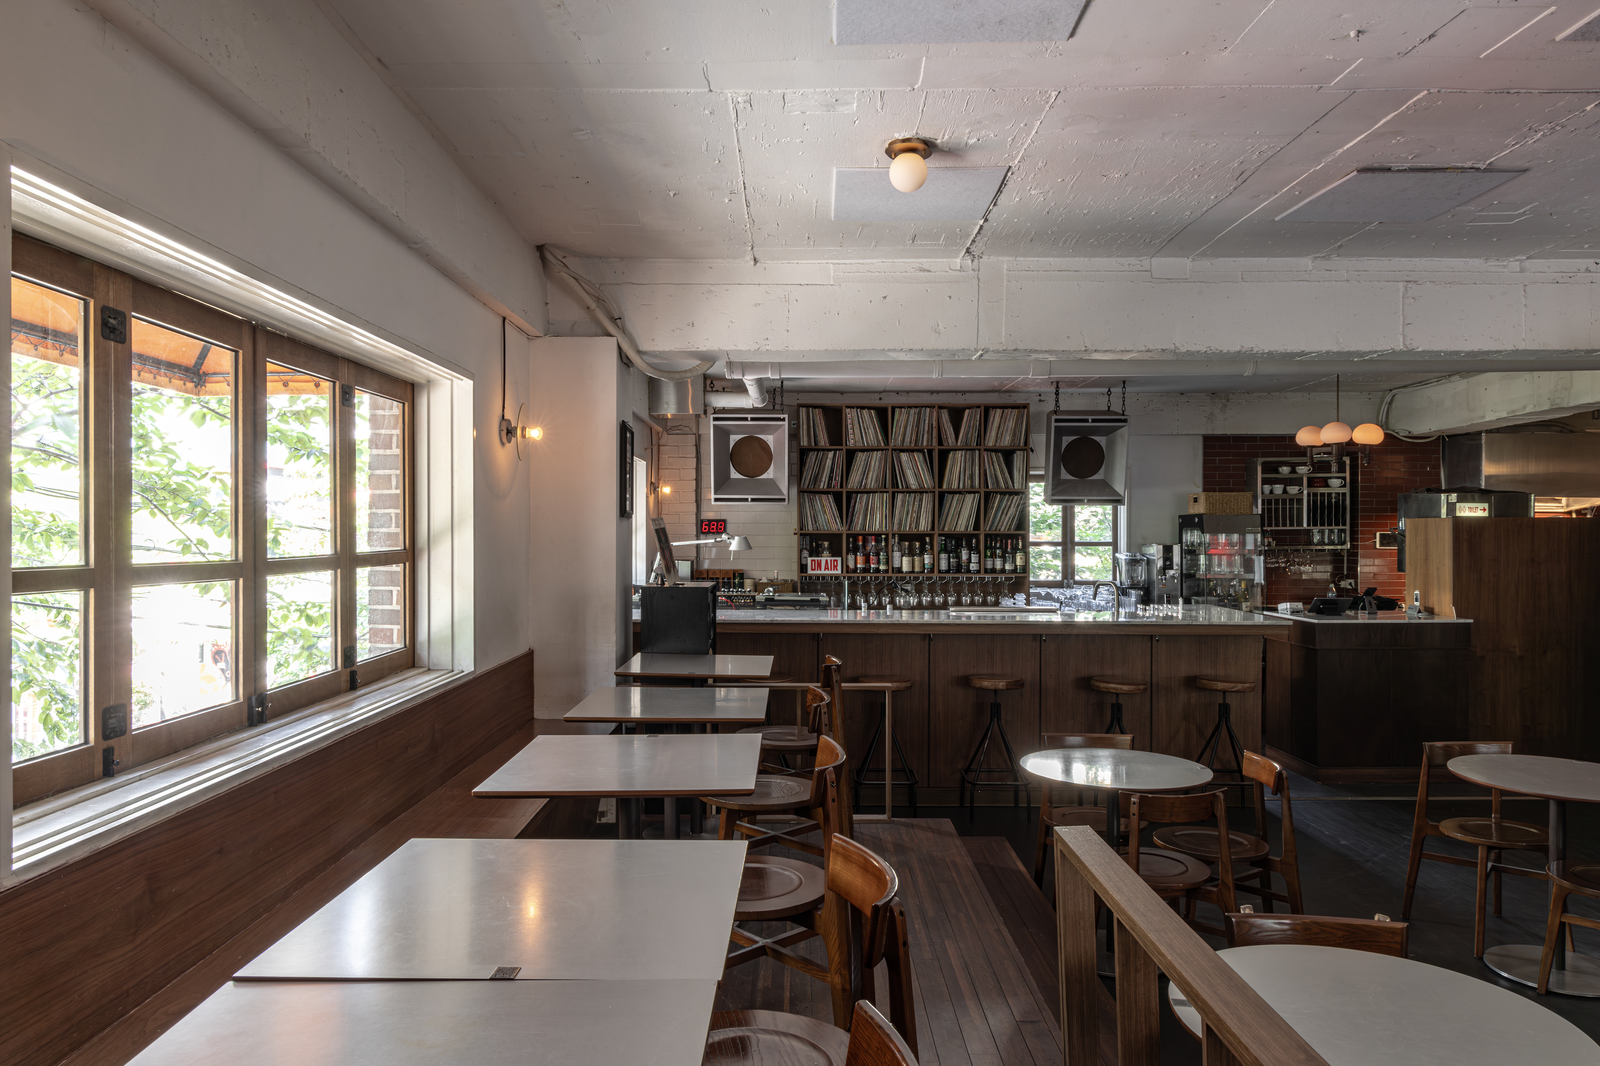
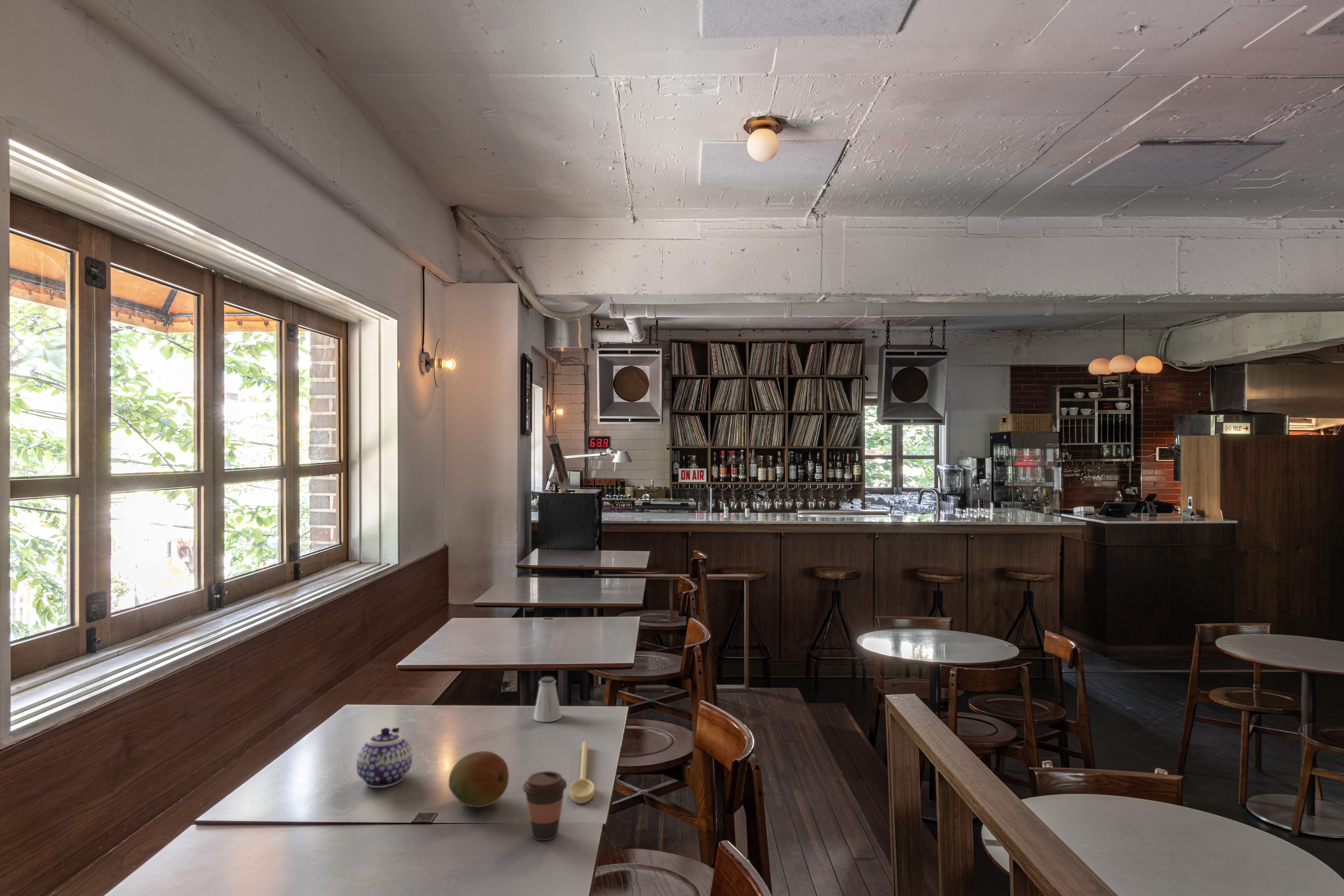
+ teapot (385, 754)
+ saltshaker (547, 698)
+ spoon (583, 769)
+ fruit (476, 778)
+ coffee cup (545, 806)
